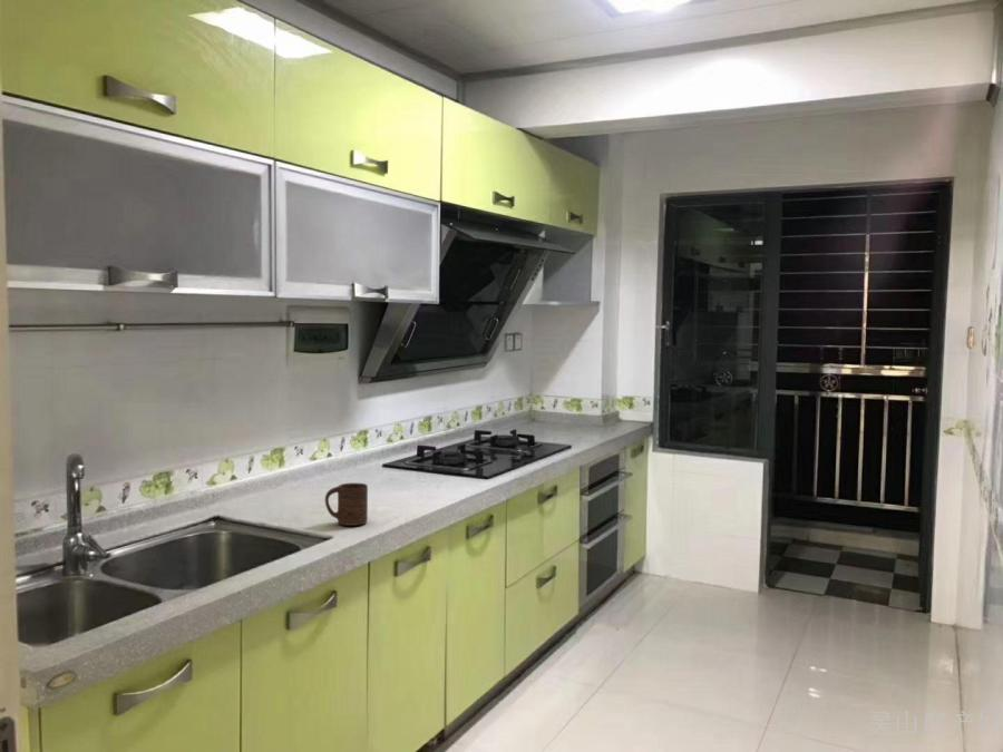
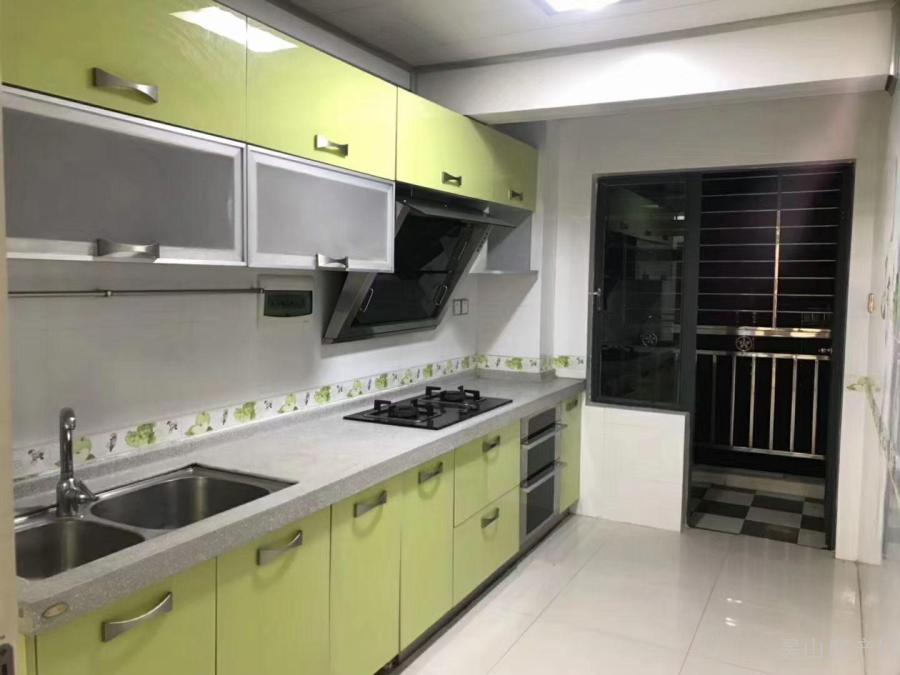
- cup (348, 505)
